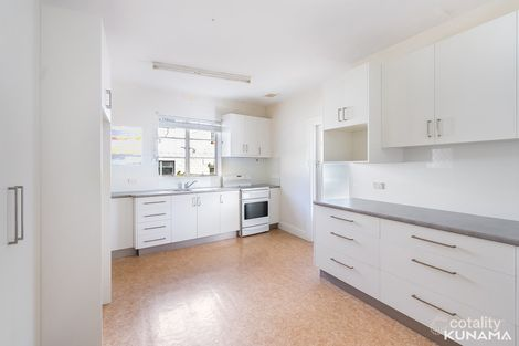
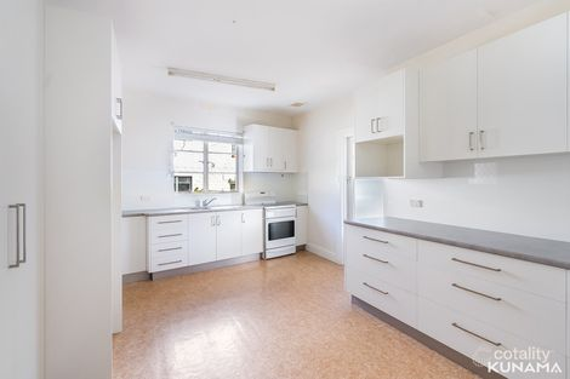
- wall art (126, 146)
